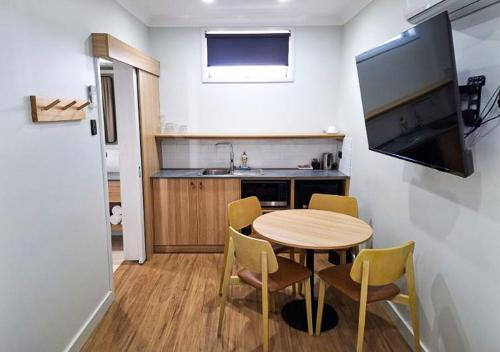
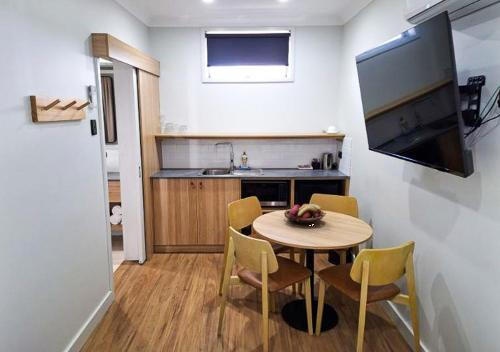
+ fruit basket (304, 212)
